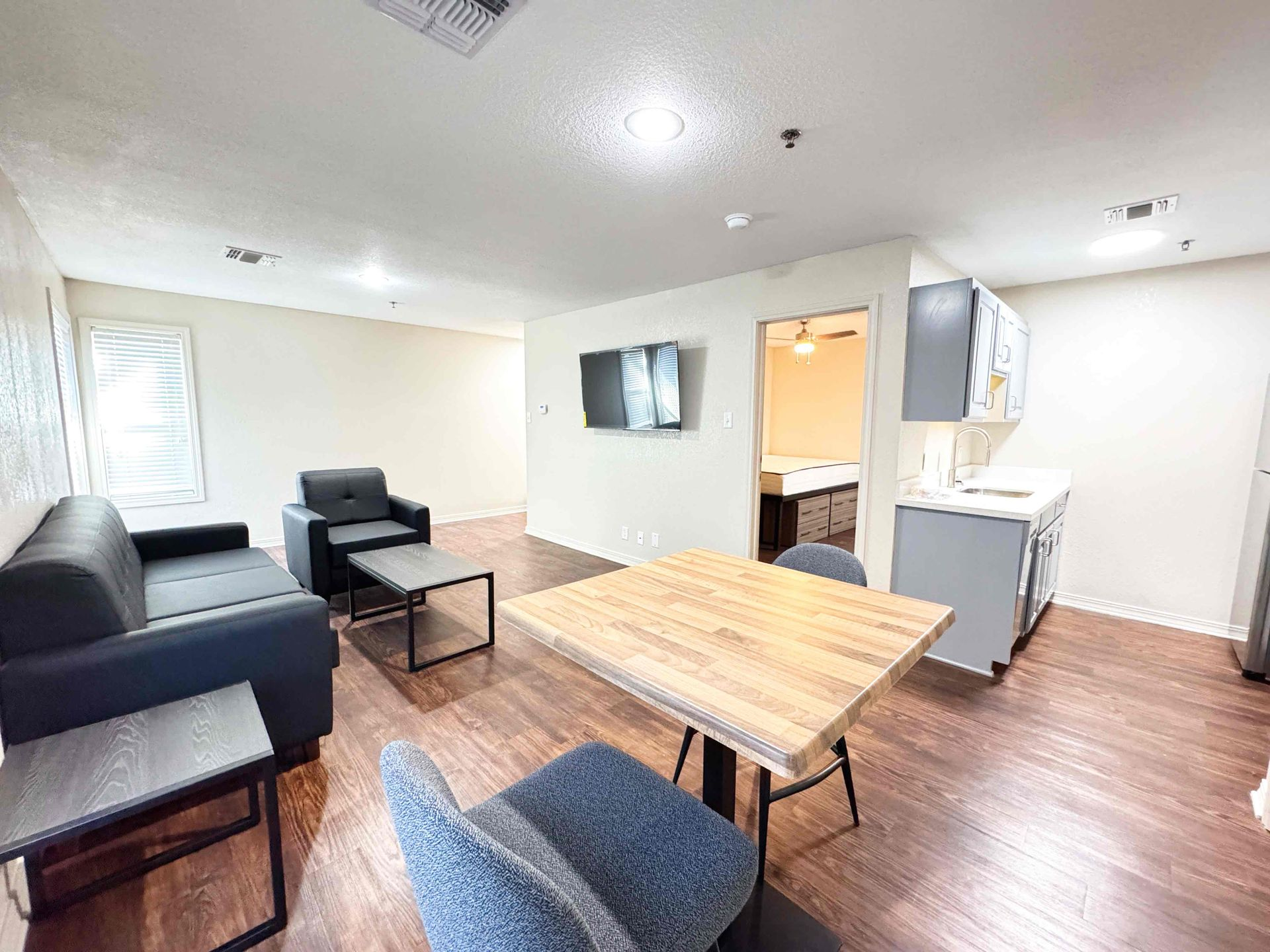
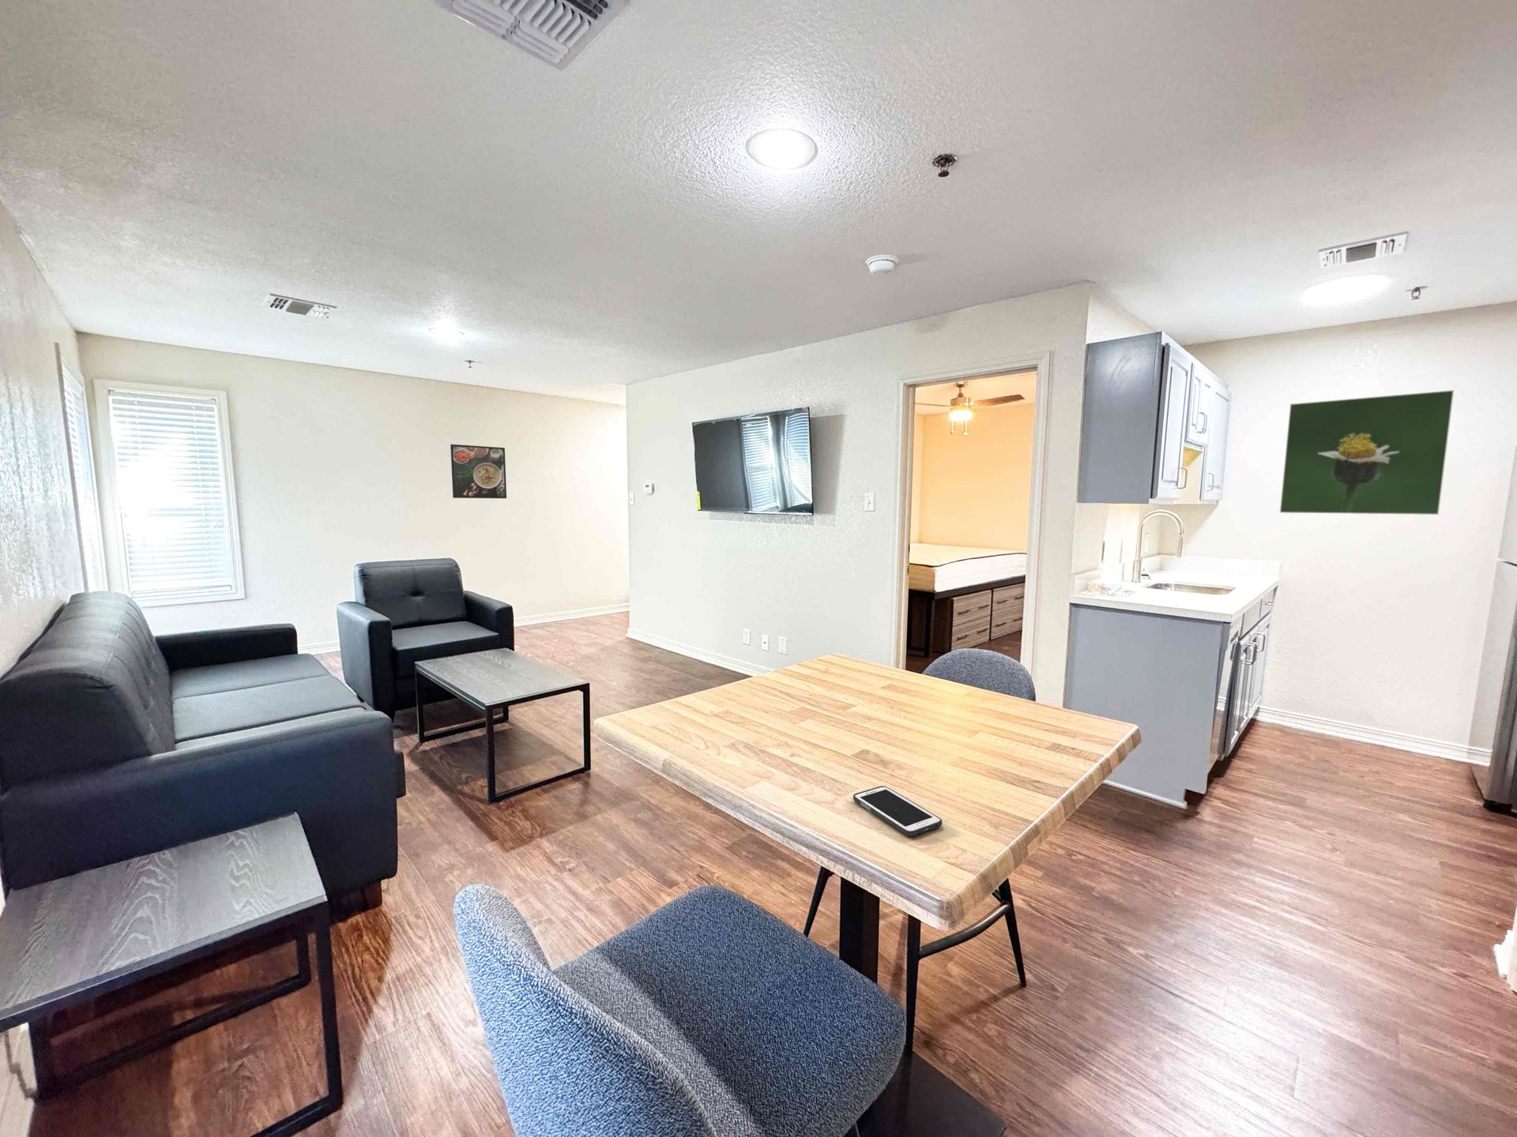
+ cell phone (895, 810)
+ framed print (1359, 455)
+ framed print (479, 472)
